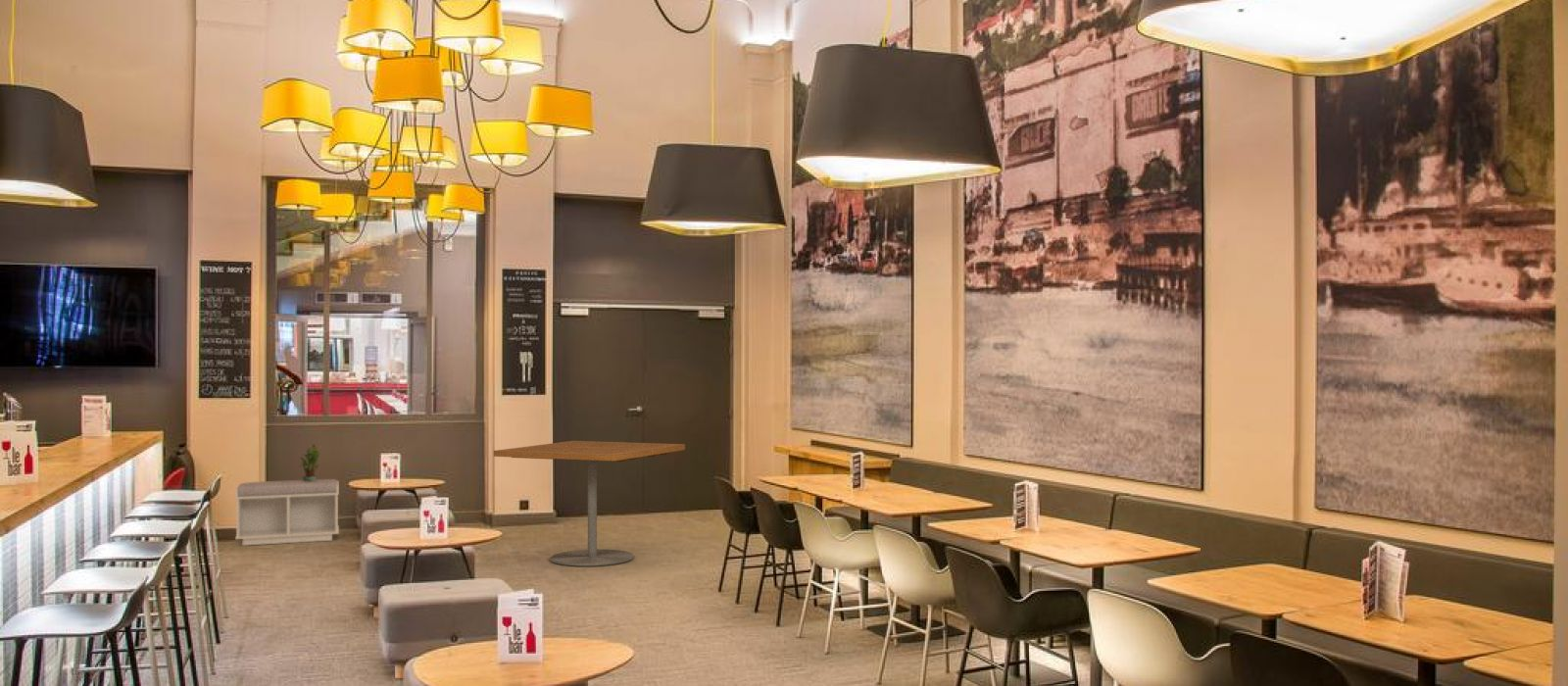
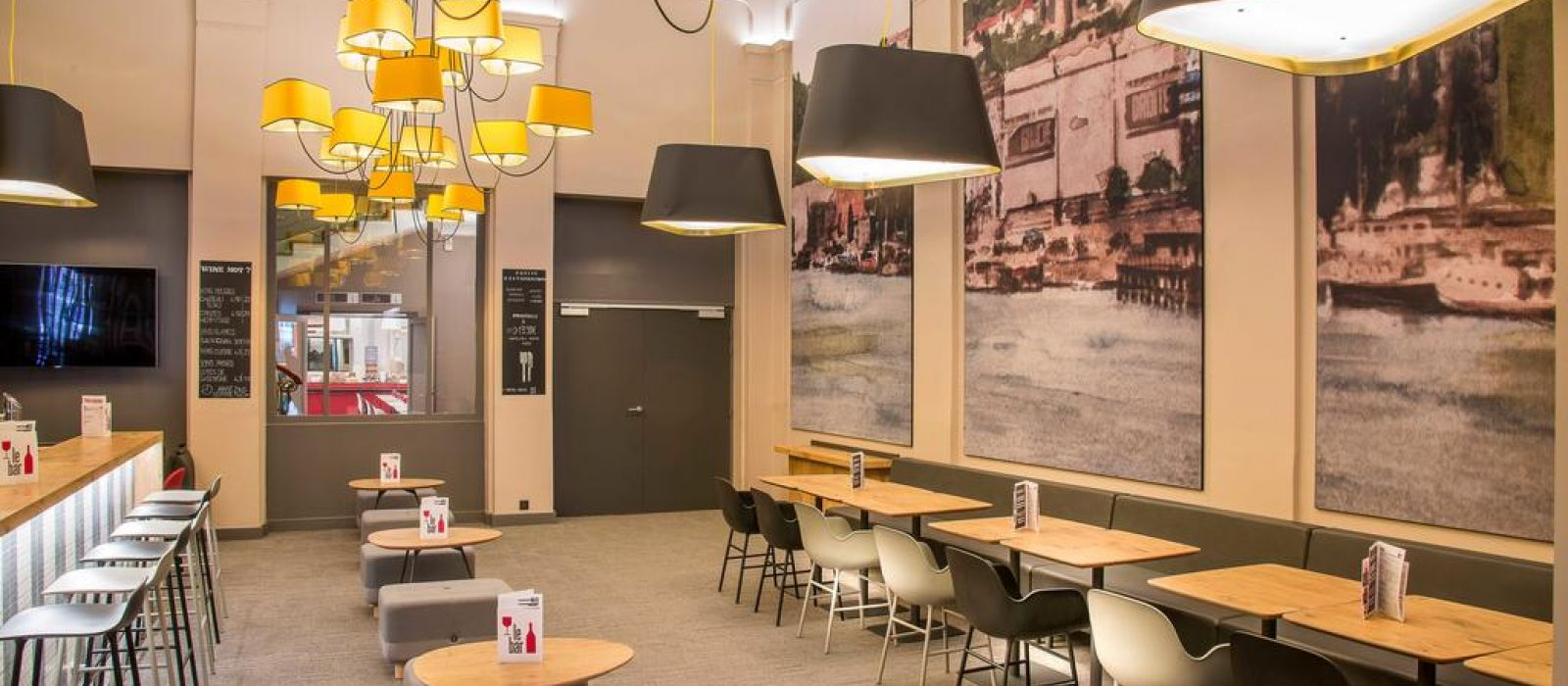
- potted plant (310, 462)
- dining table (592, 503)
- bench (288, 511)
